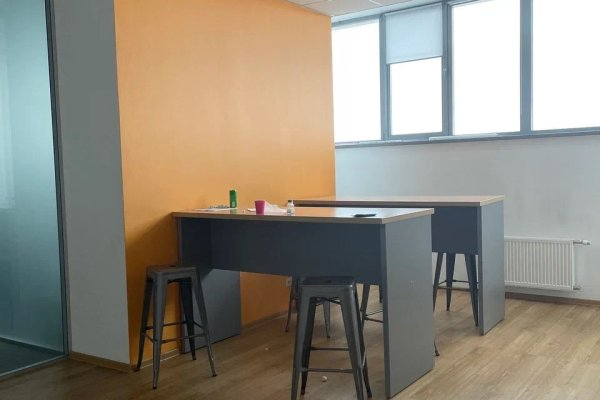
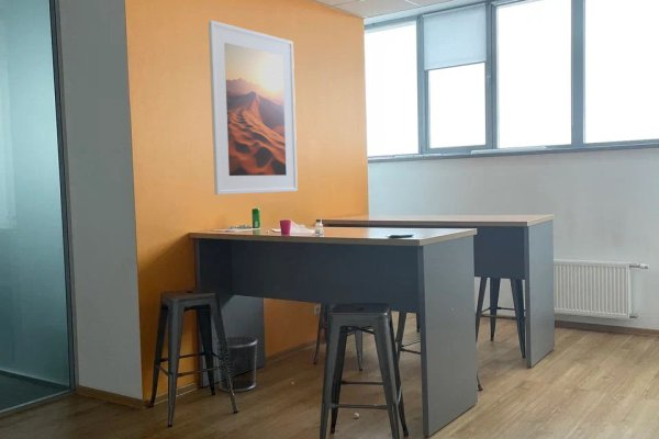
+ waste bin (236, 363)
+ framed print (256, 112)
